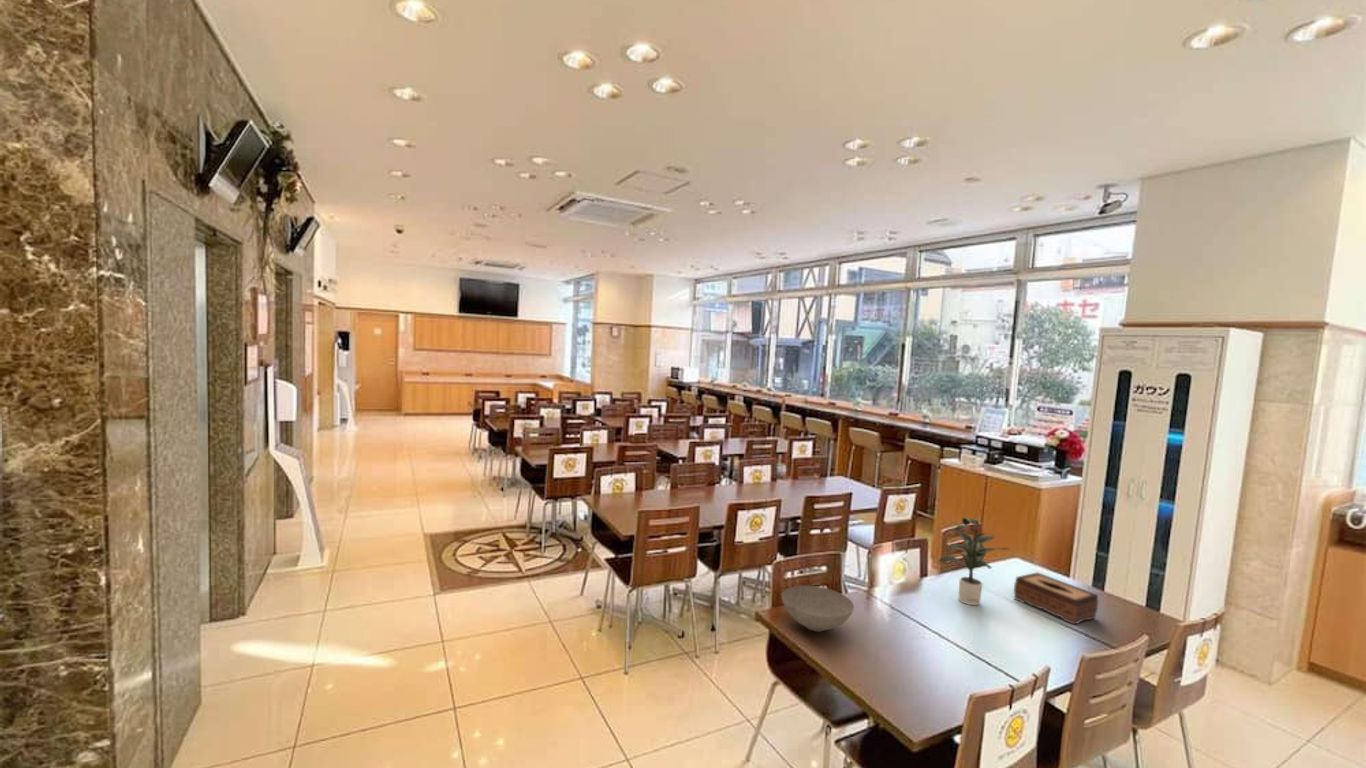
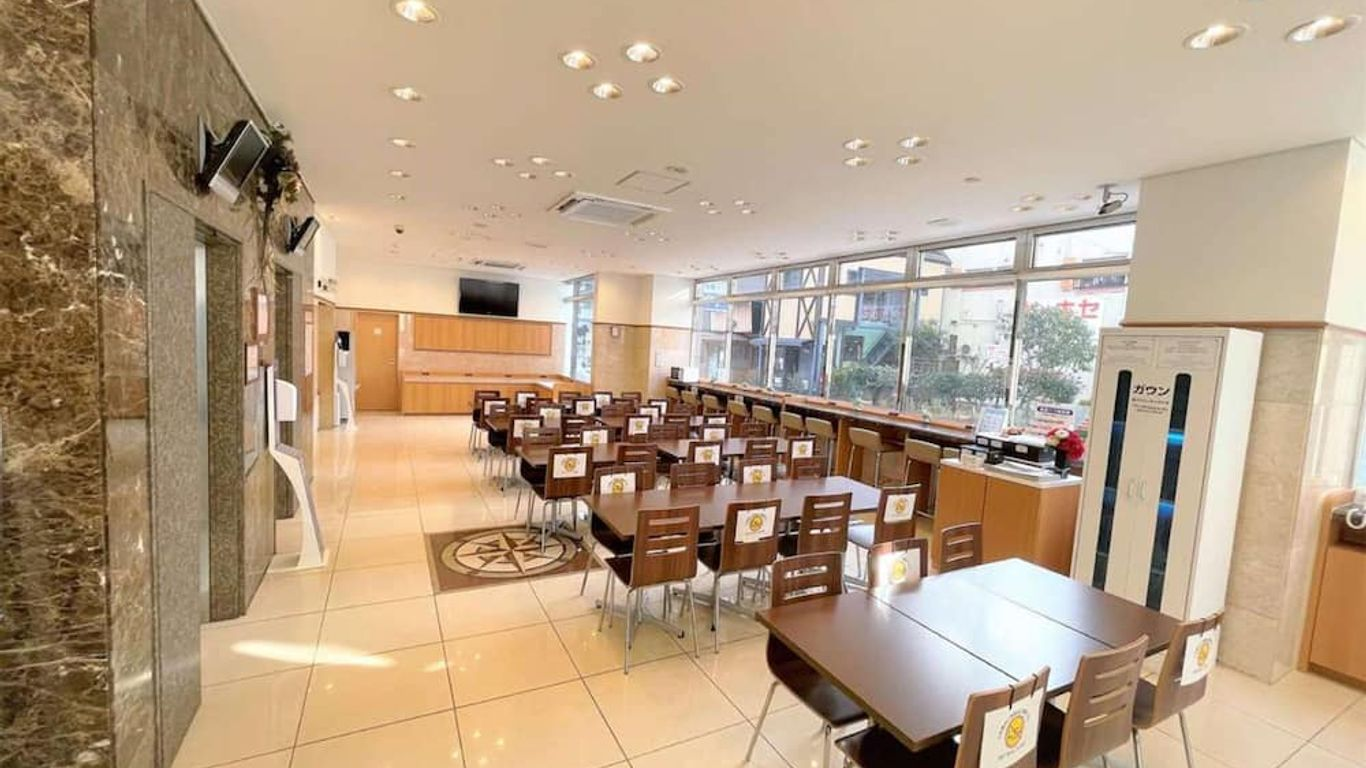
- potted plant (971, 563)
- tissue box (1054, 596)
- bowl (816, 613)
